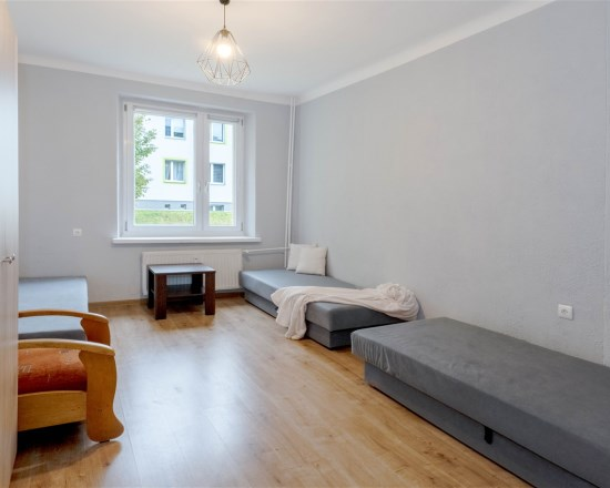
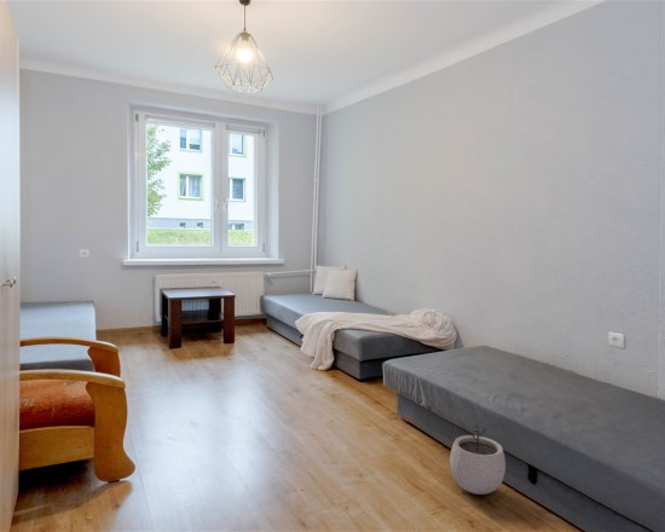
+ plant pot (476, 457)
